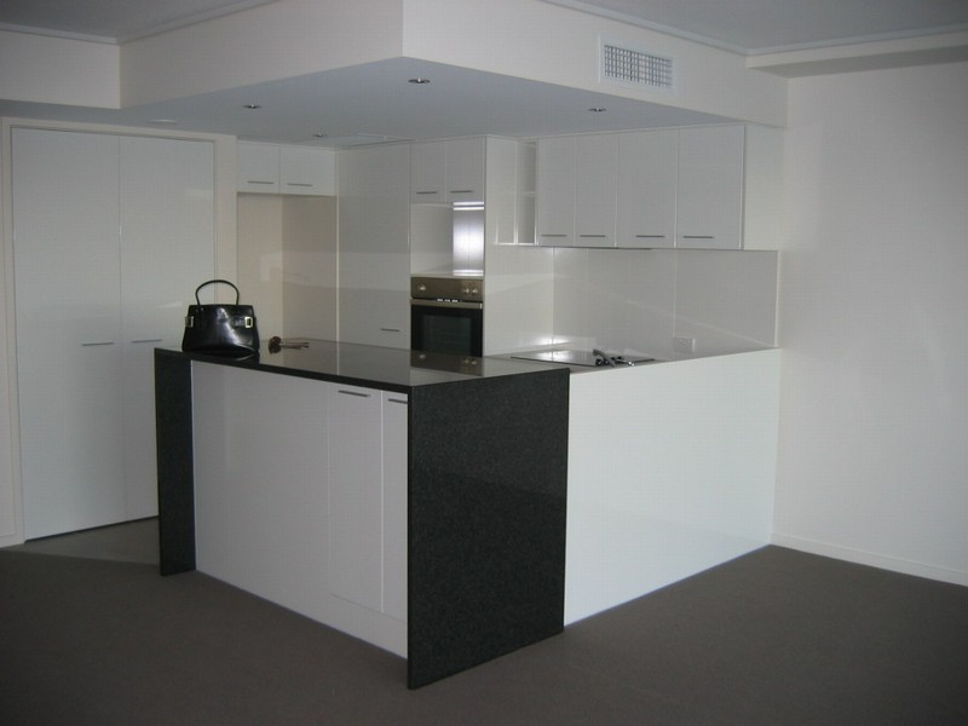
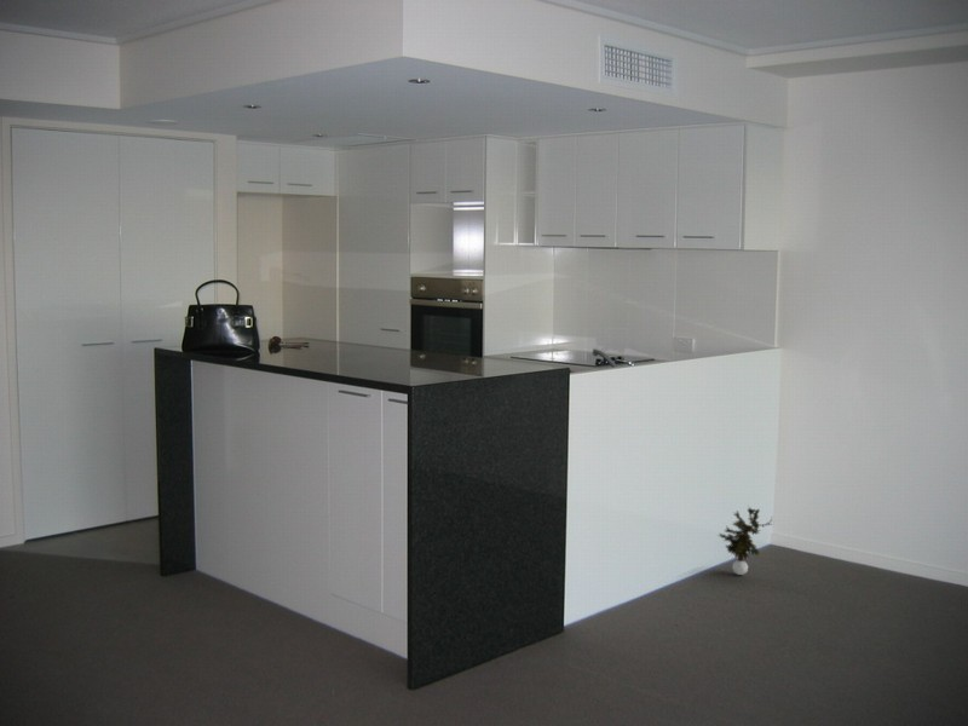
+ potted plant (747, 540)
